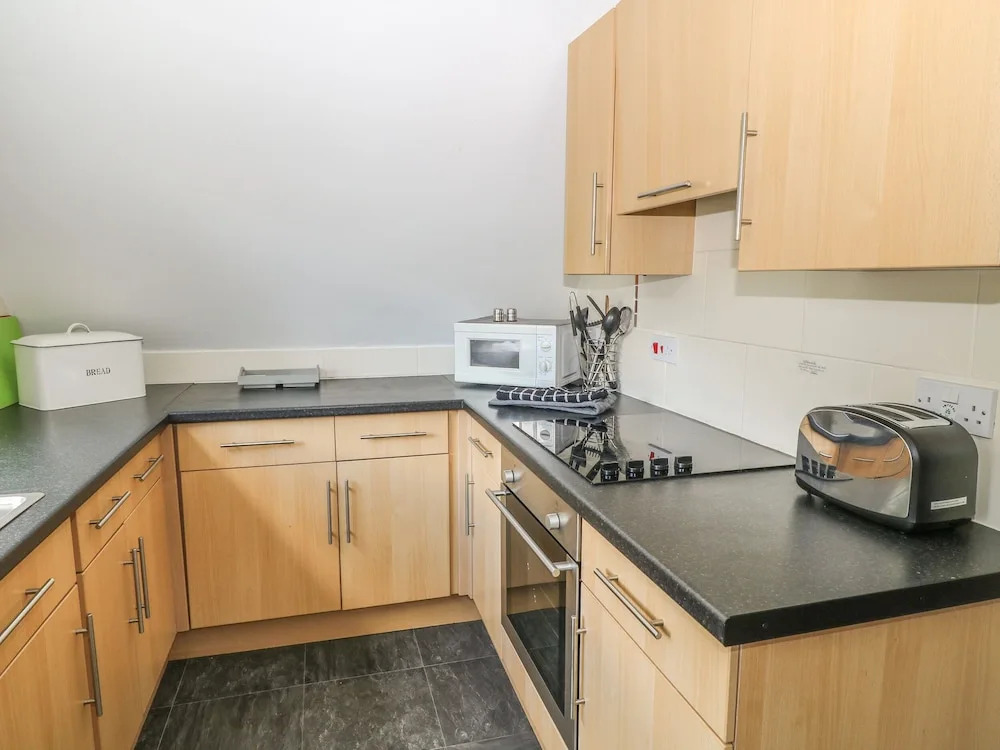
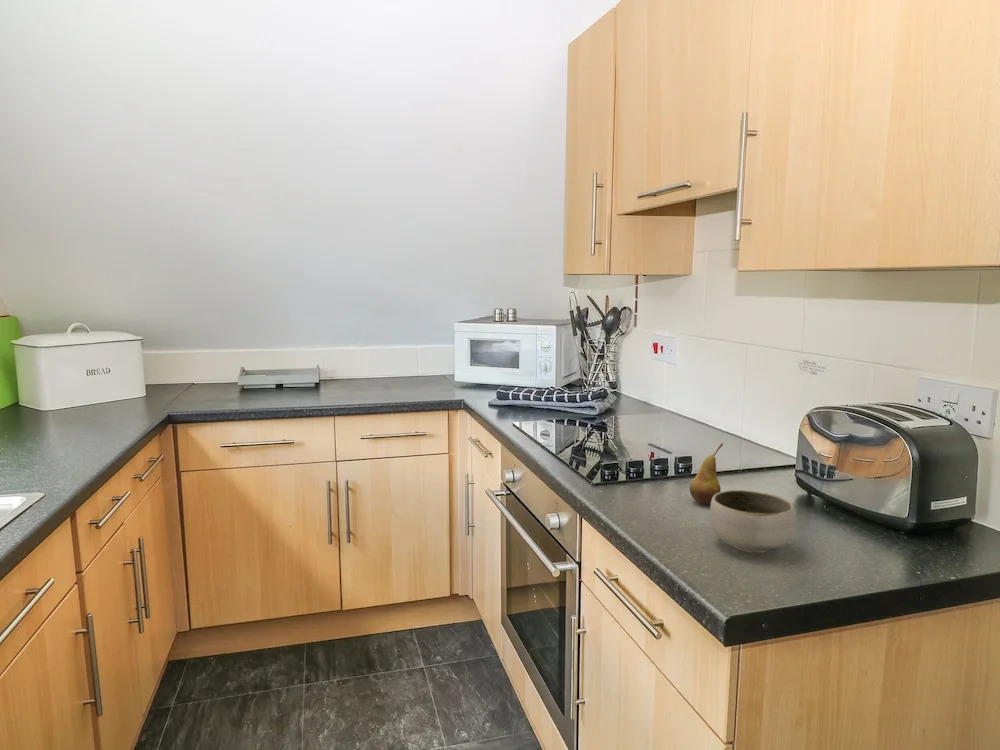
+ fruit (705, 473)
+ bowl (751, 523)
